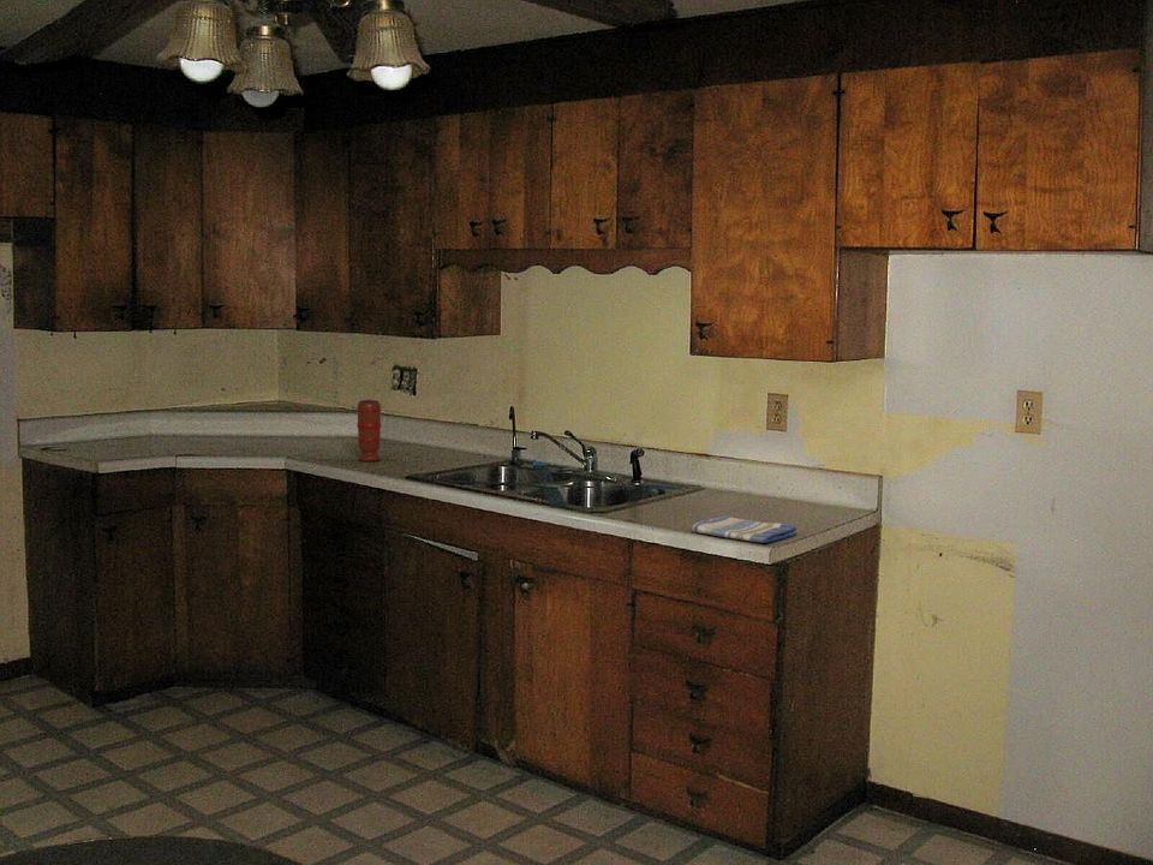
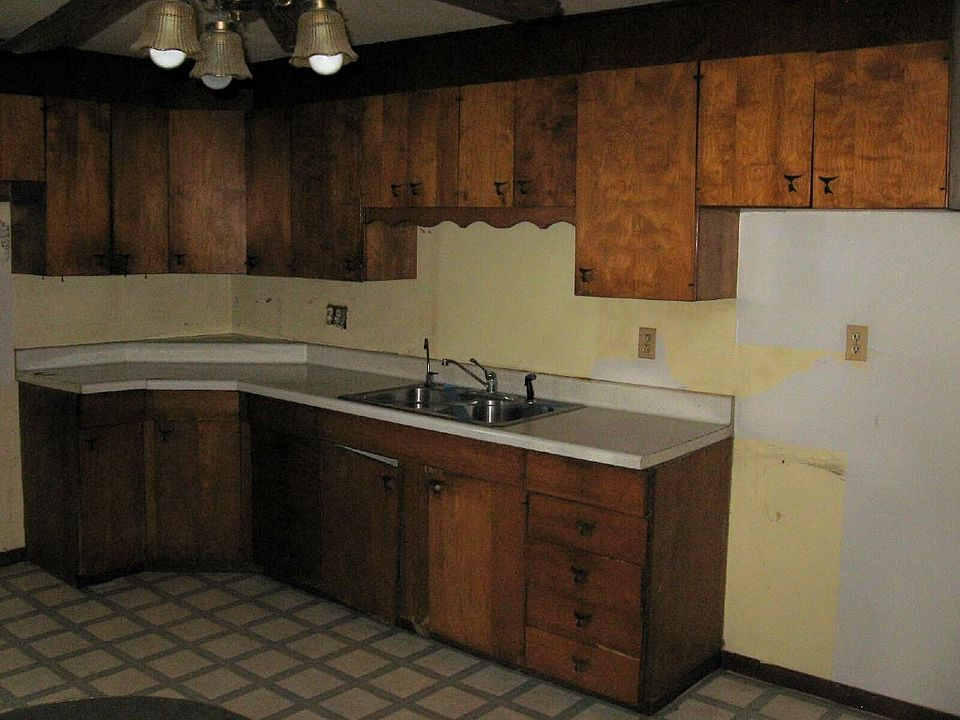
- spice grinder (369, 429)
- dish towel (743, 527)
